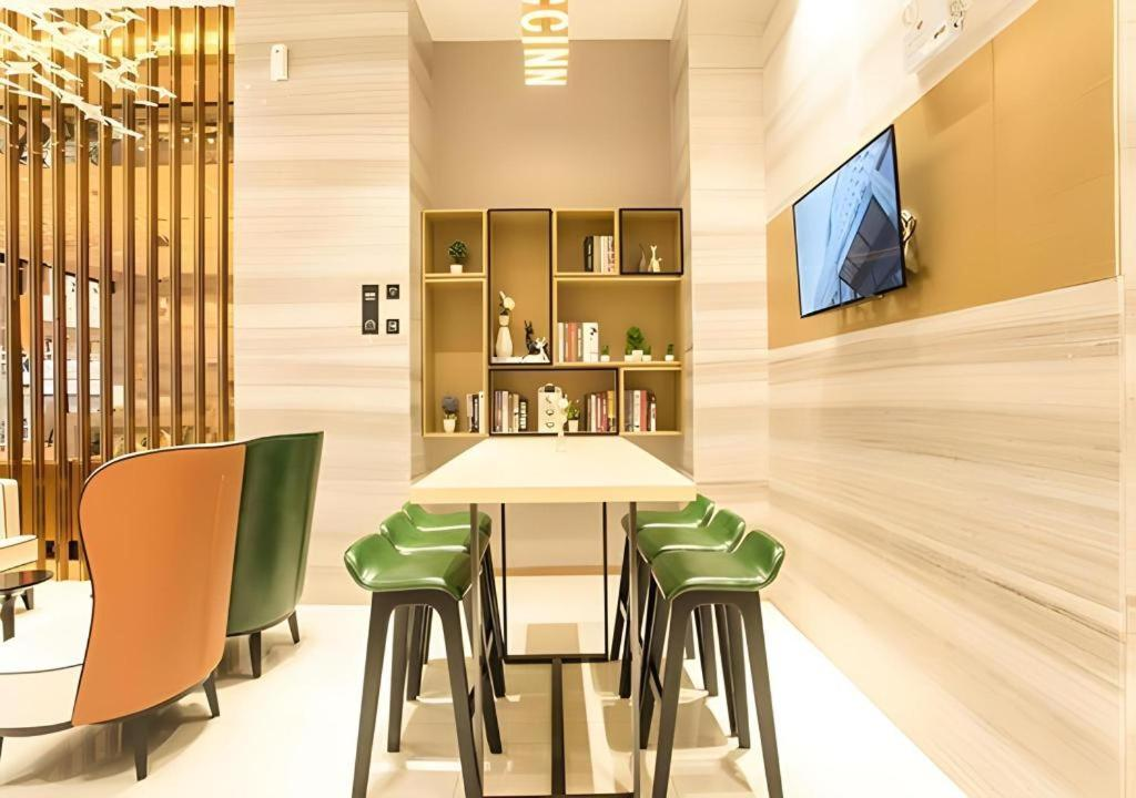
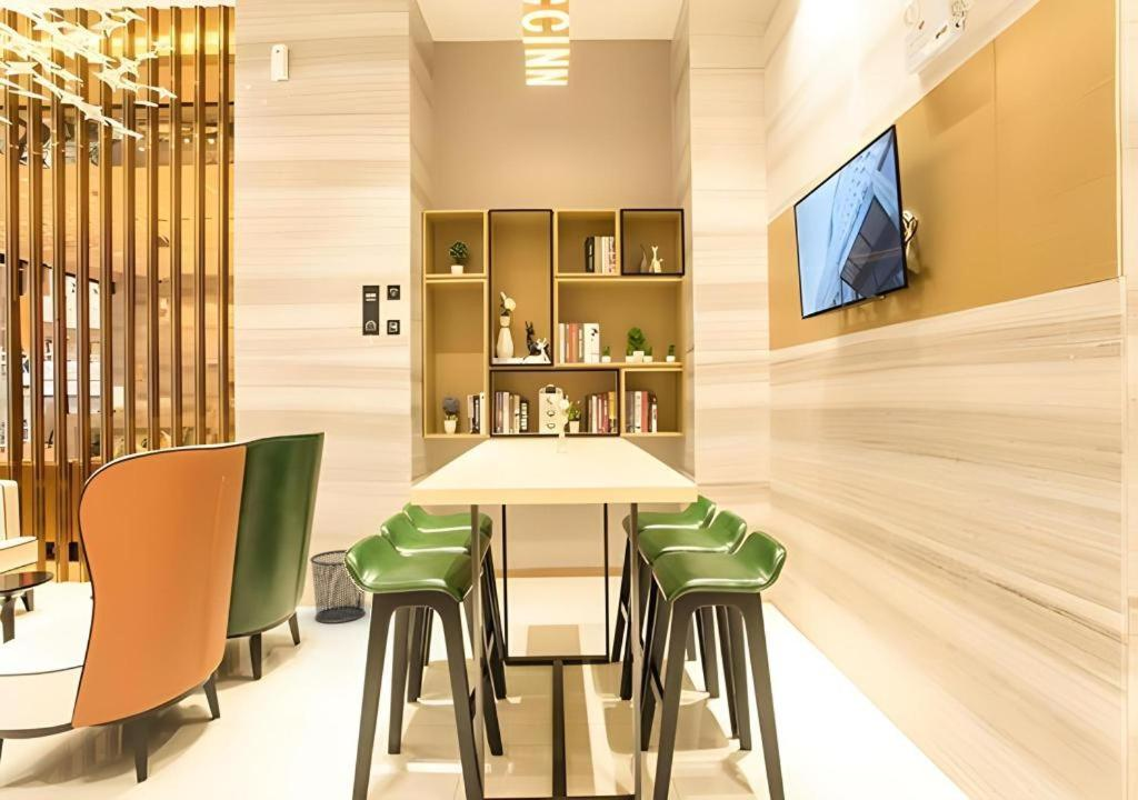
+ waste bin (339, 586)
